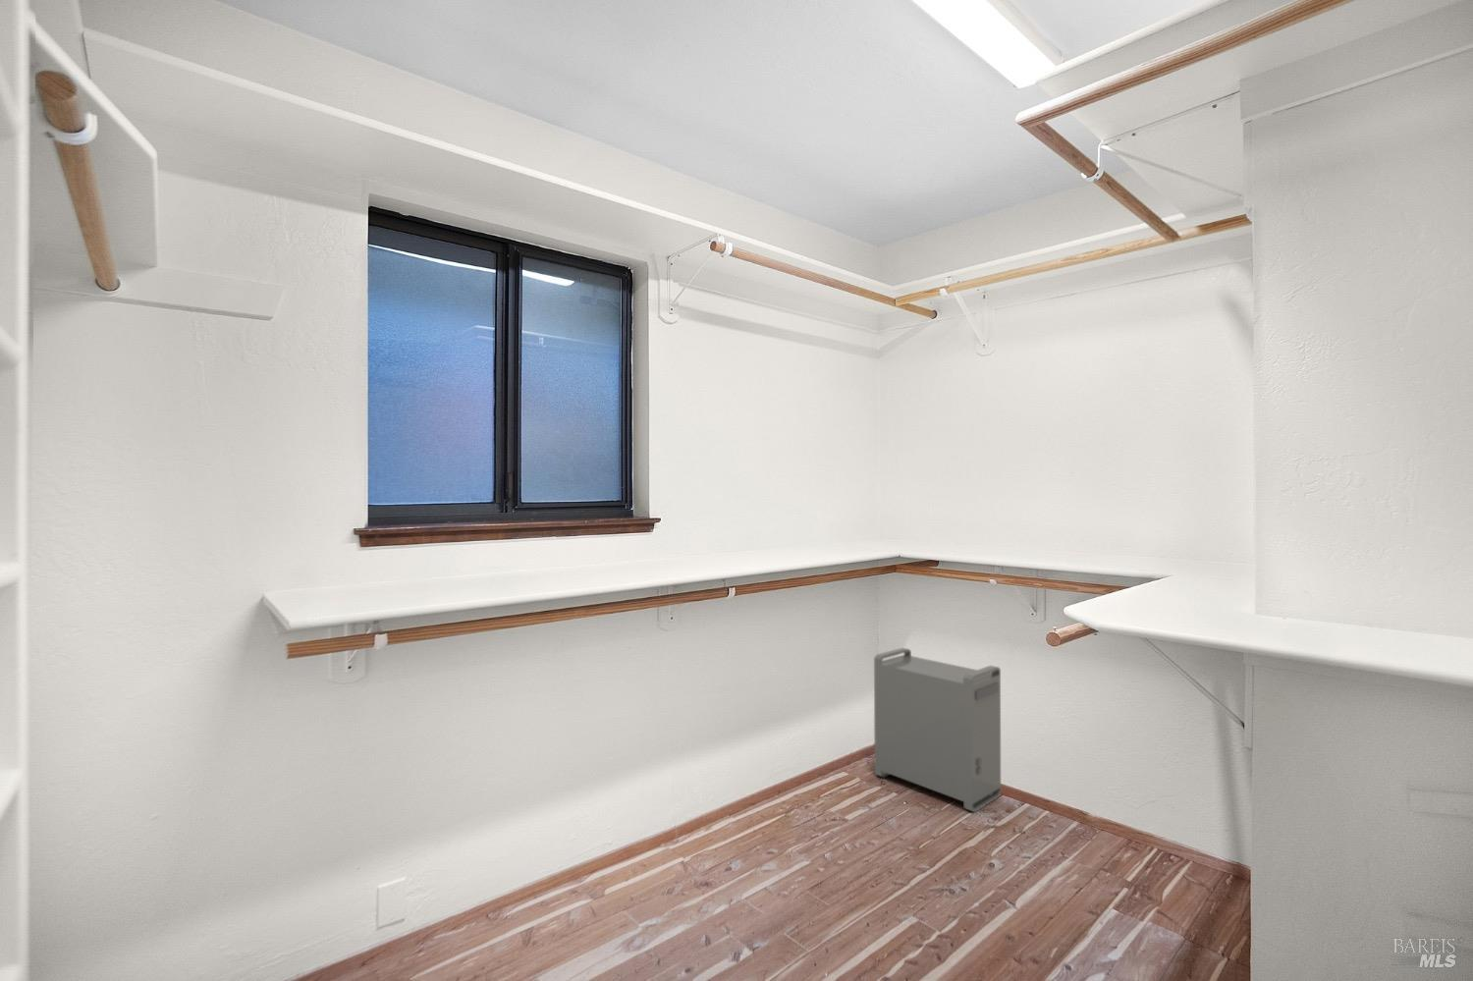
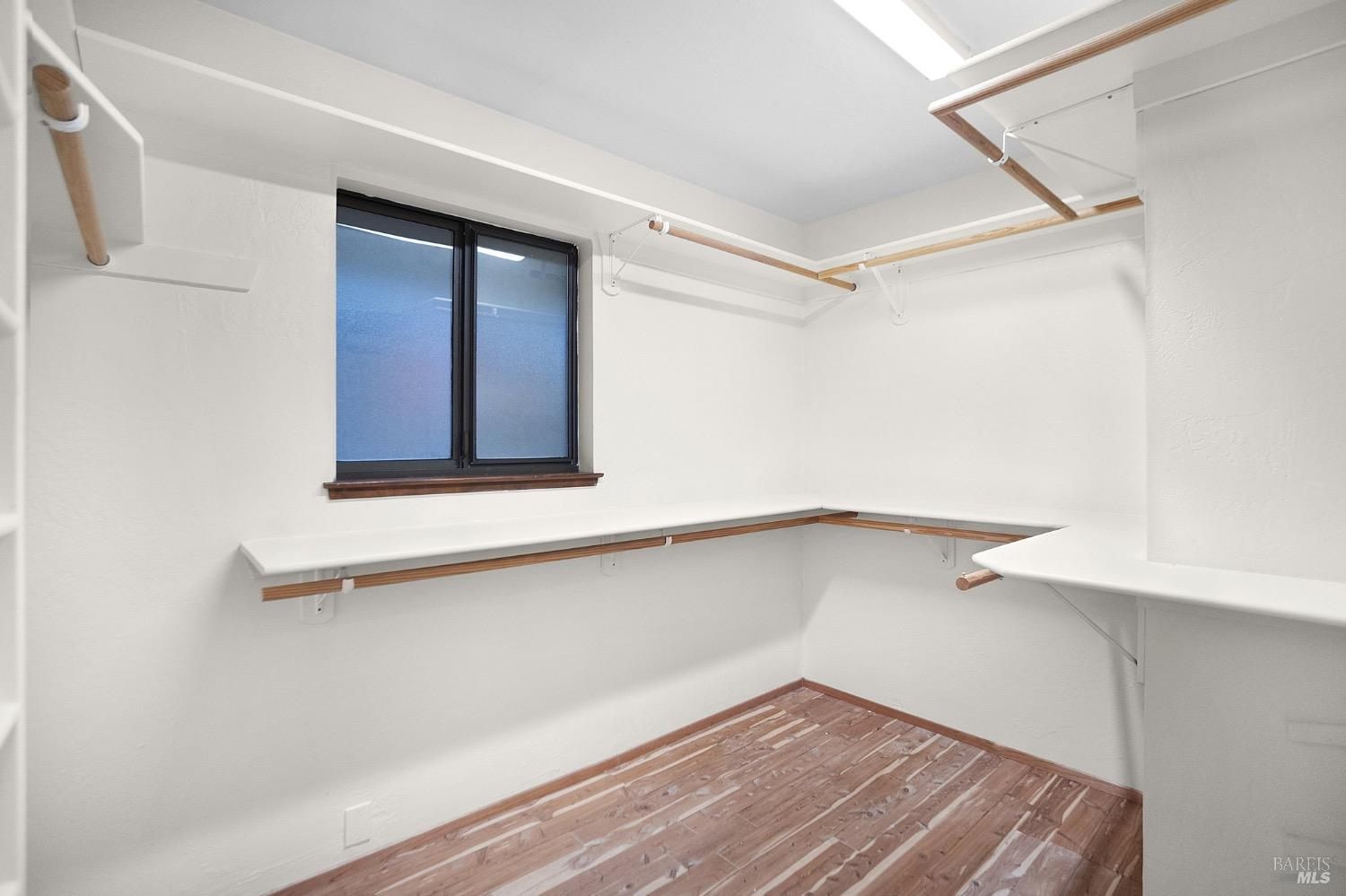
- storage bin (936, 723)
